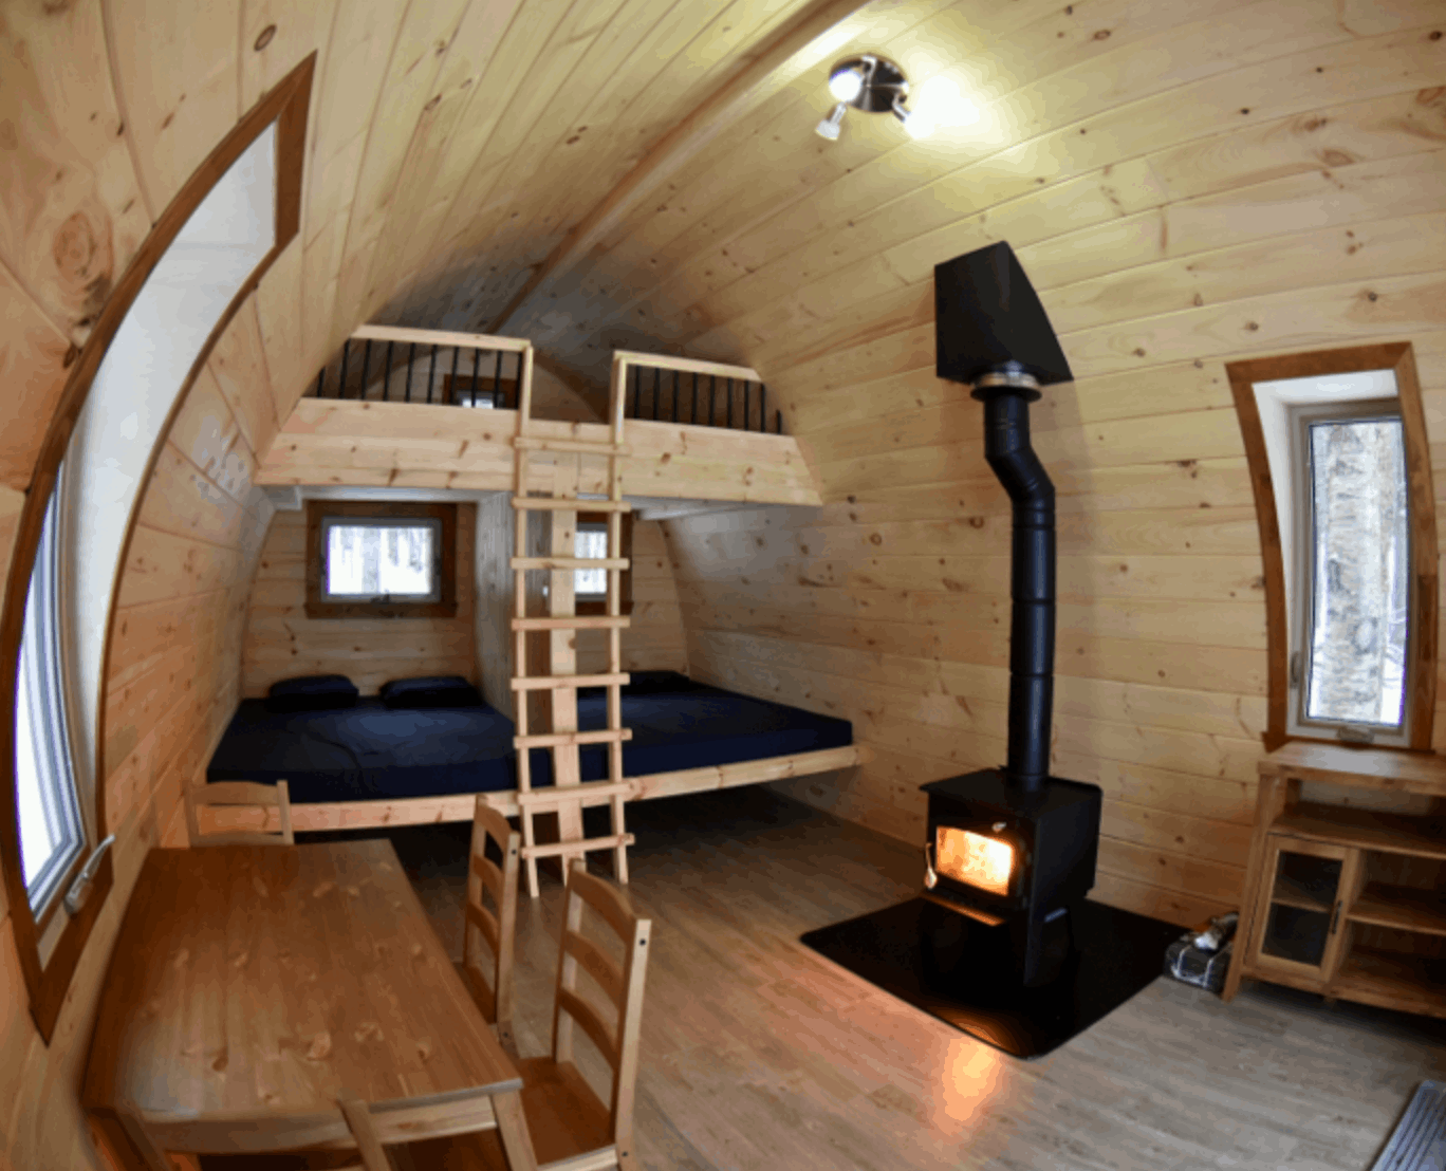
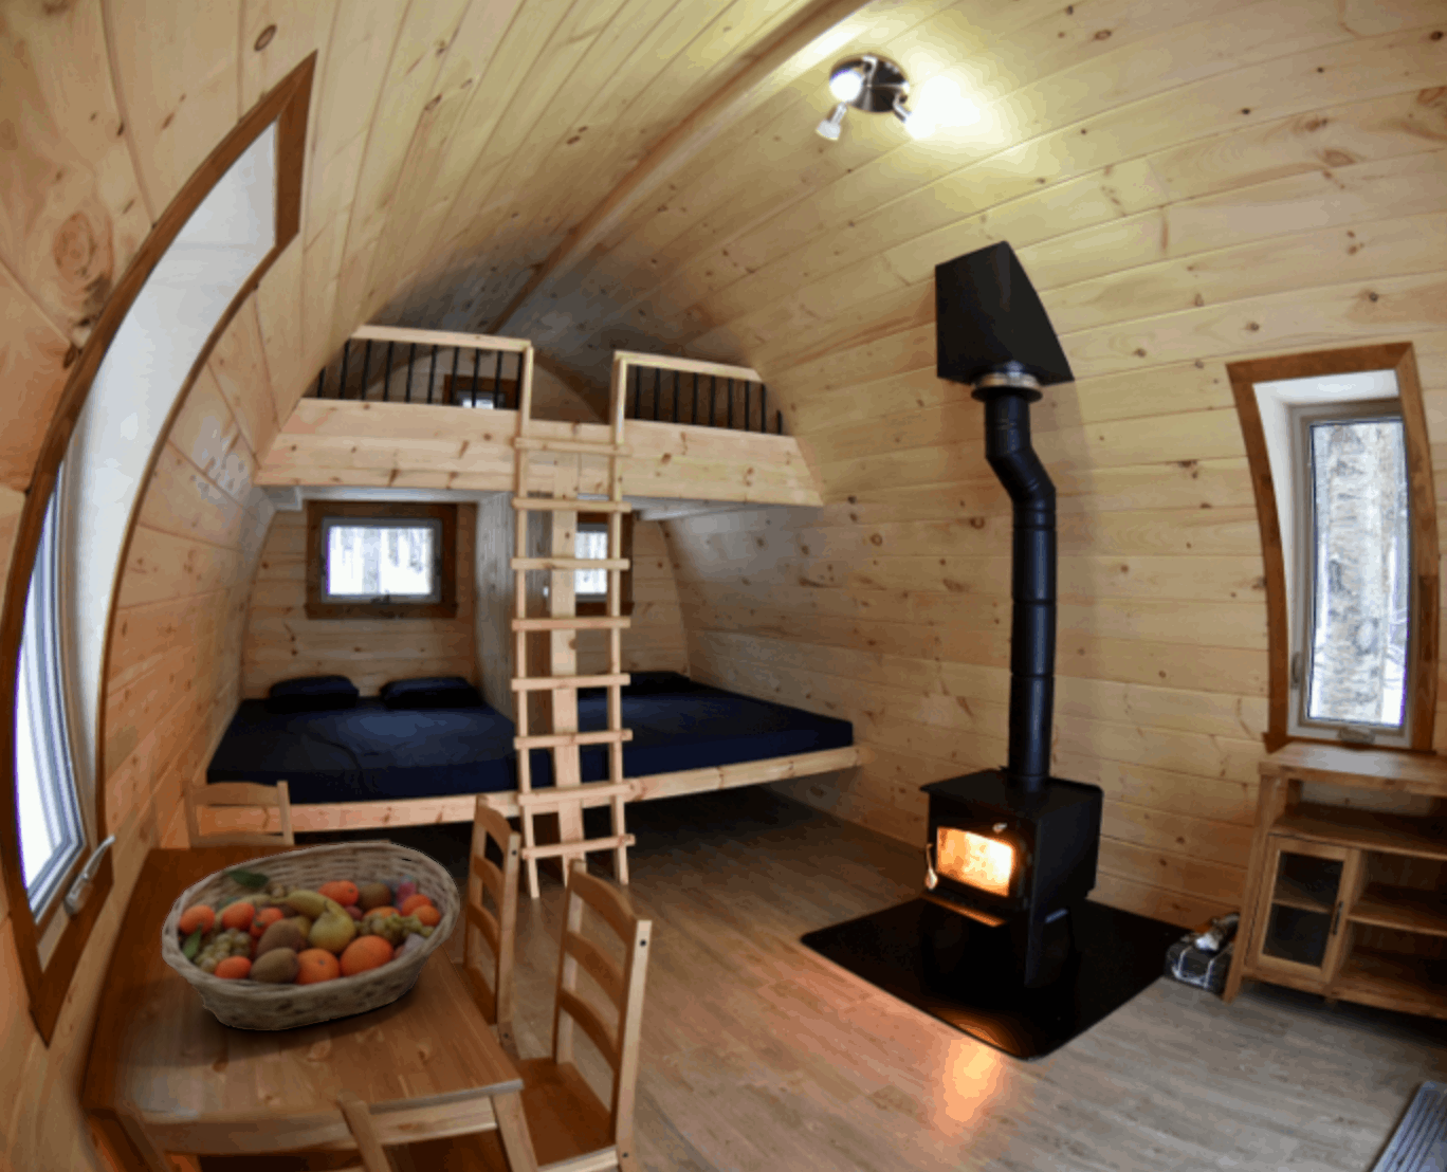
+ fruit basket (319, 929)
